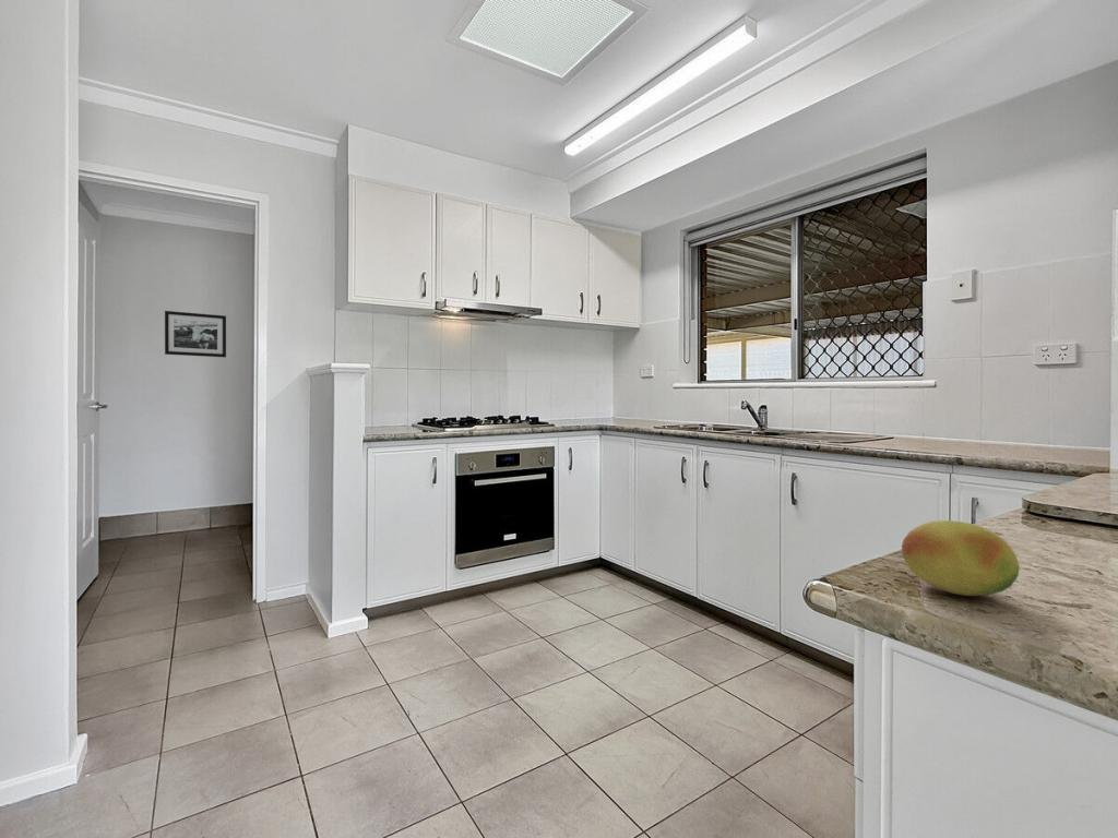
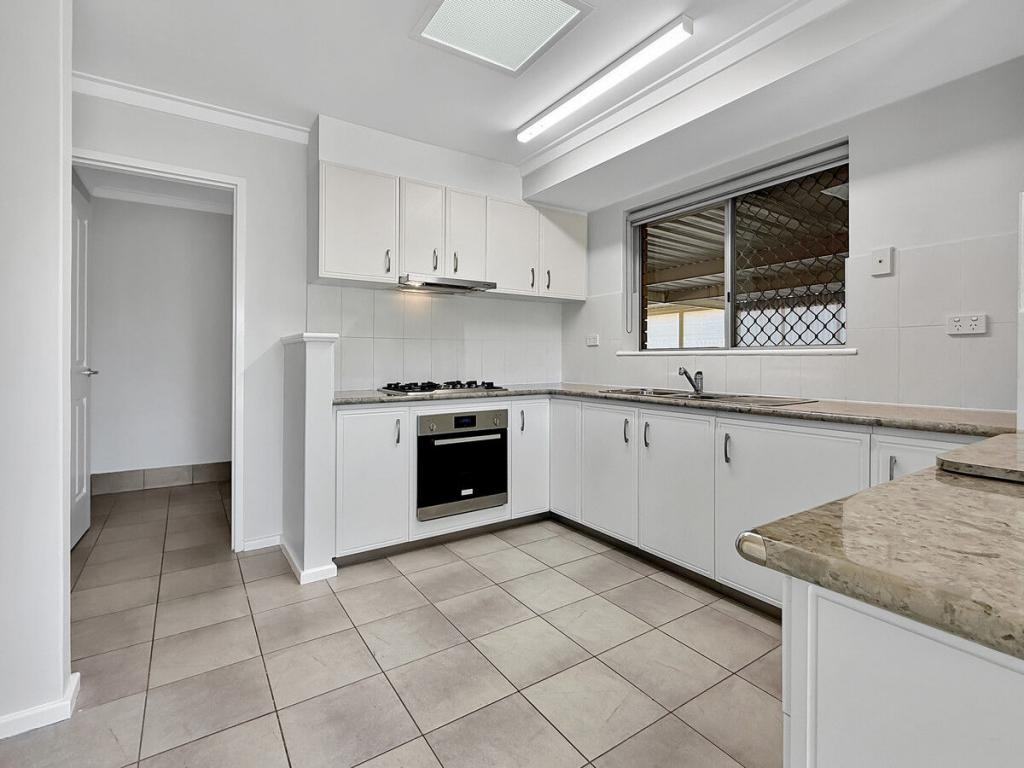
- fruit (956, 556)
- picture frame (195, 334)
